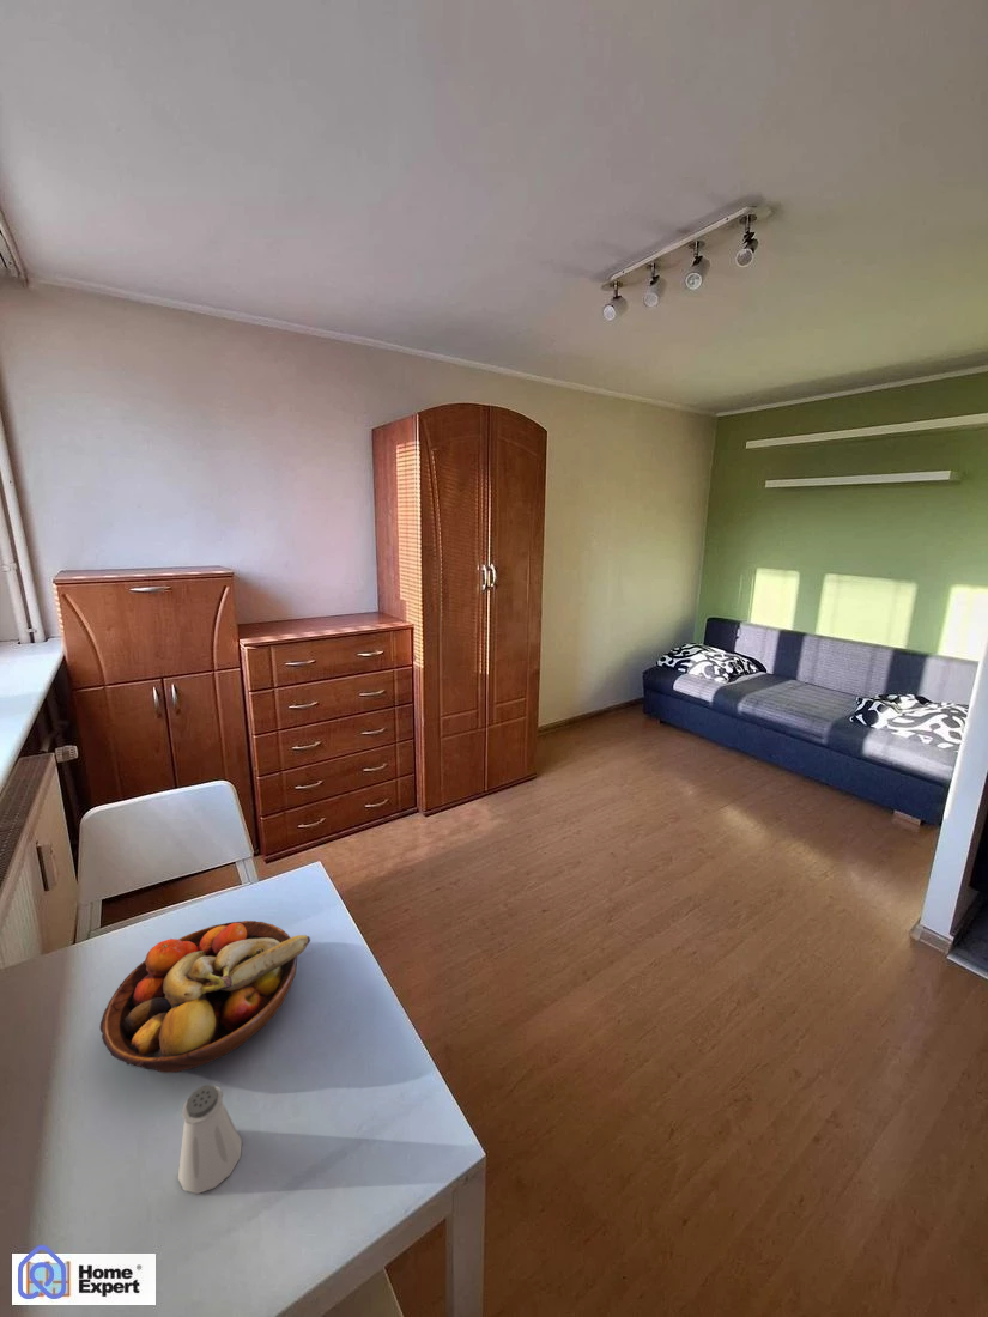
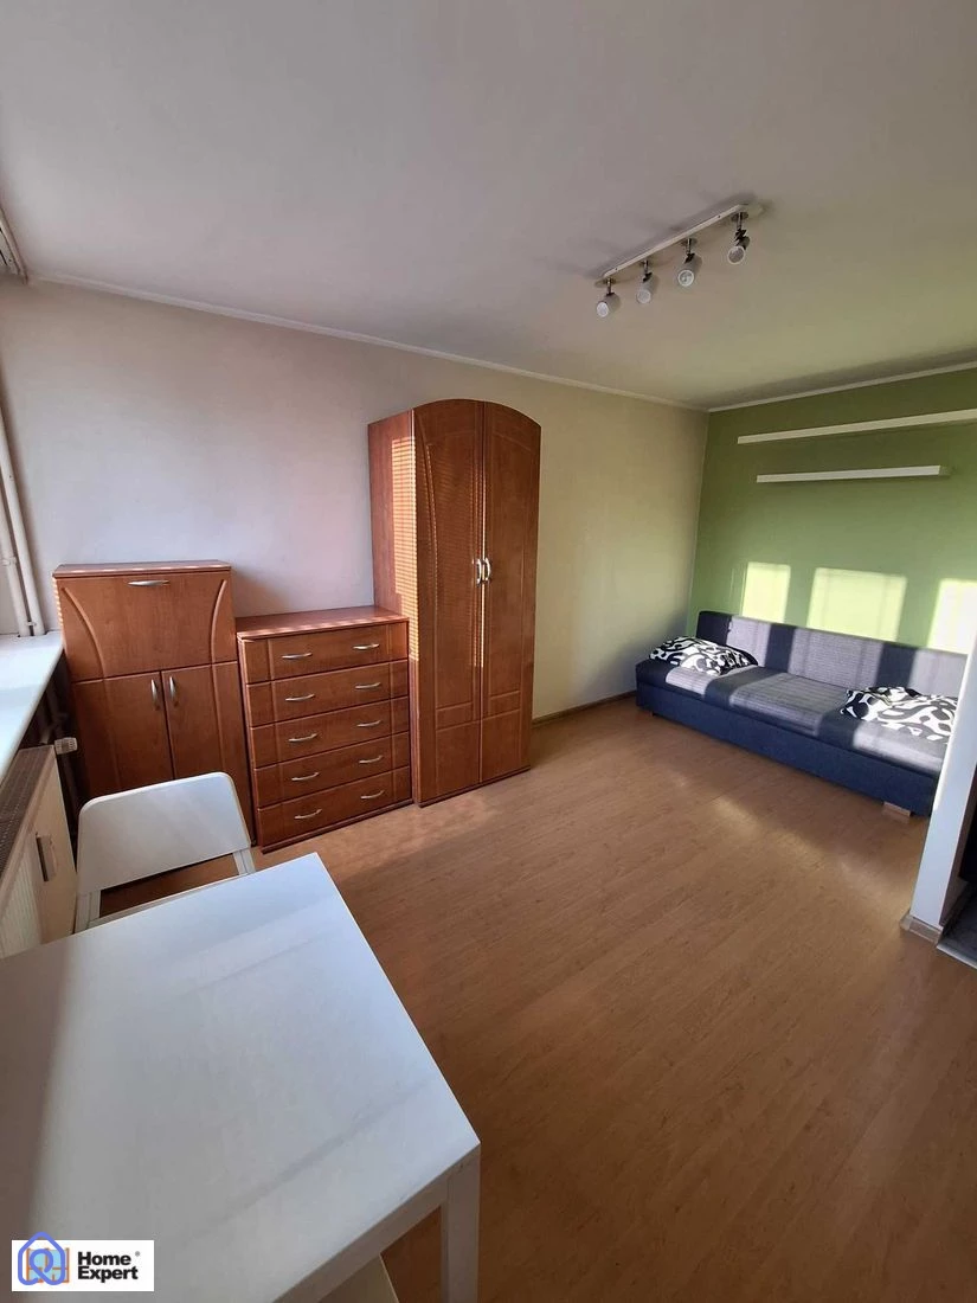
- fruit bowl (207, 972)
- saltshaker (206, 1129)
